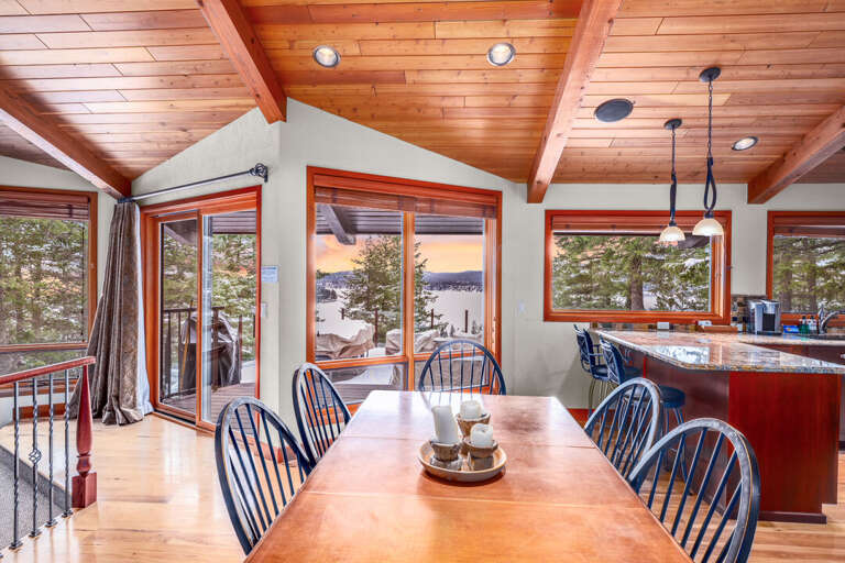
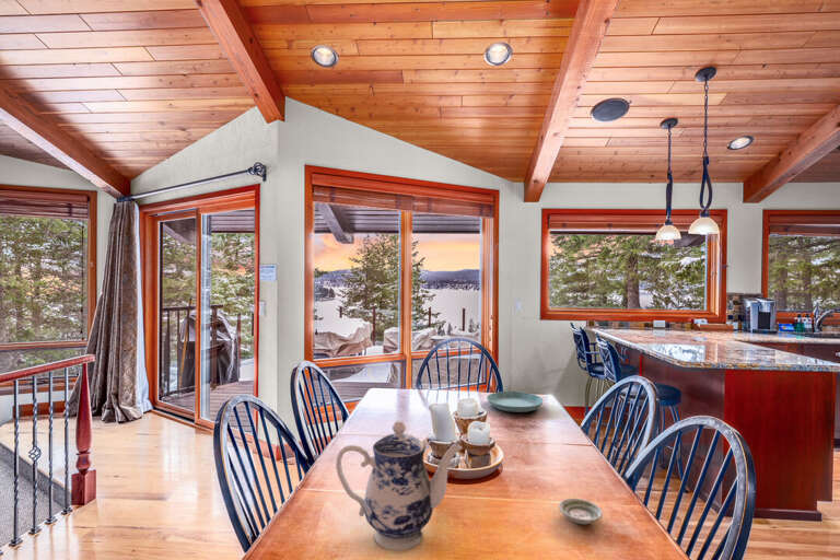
+ saucer (580, 513)
+ saucer (514, 401)
+ teapot (398, 478)
